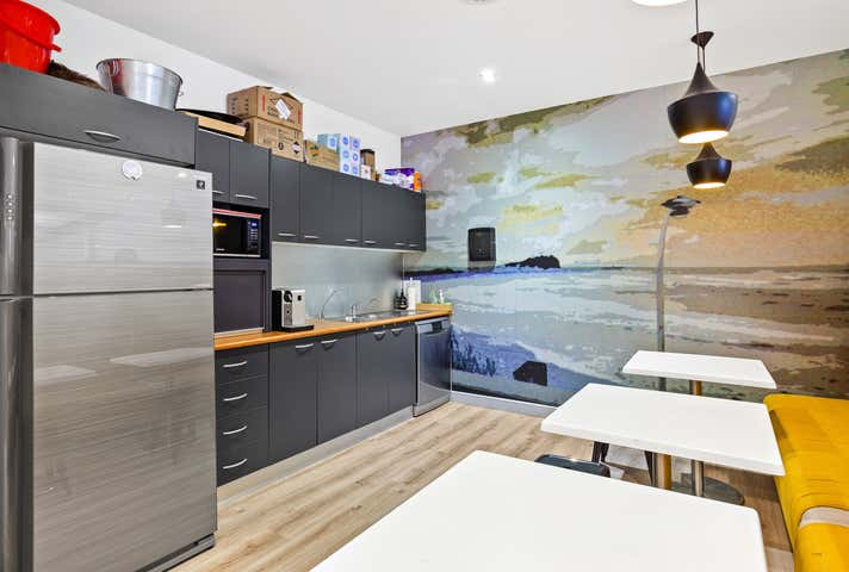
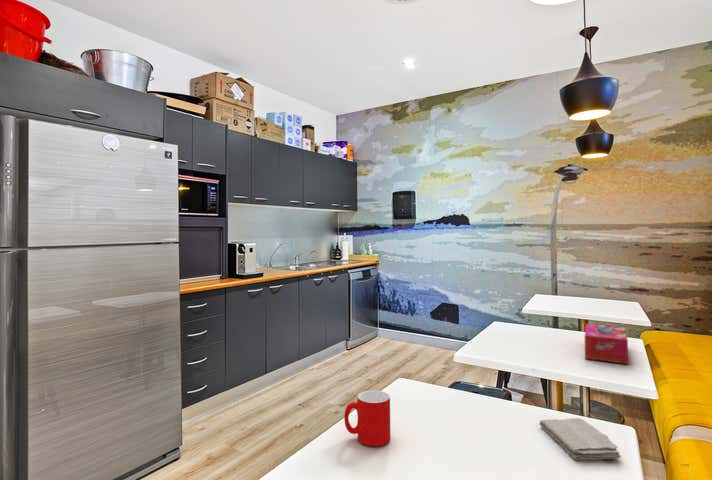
+ washcloth (577, 436)
+ tissue box (605, 341)
+ cup (367, 417)
